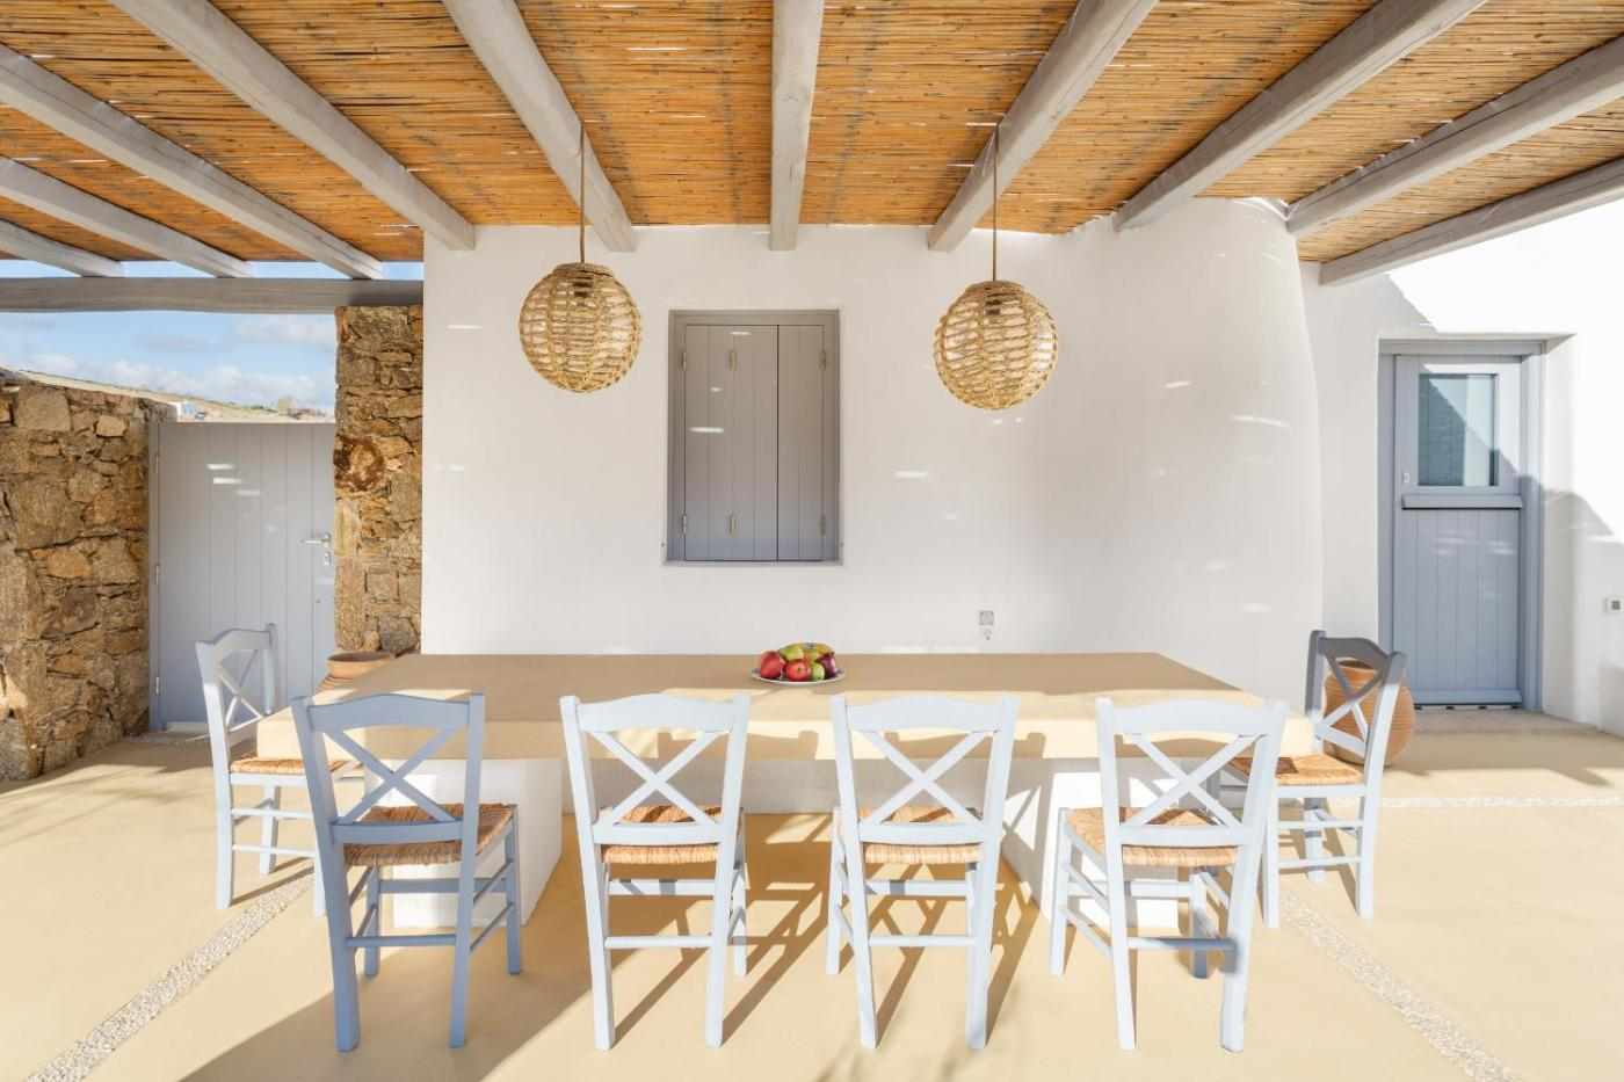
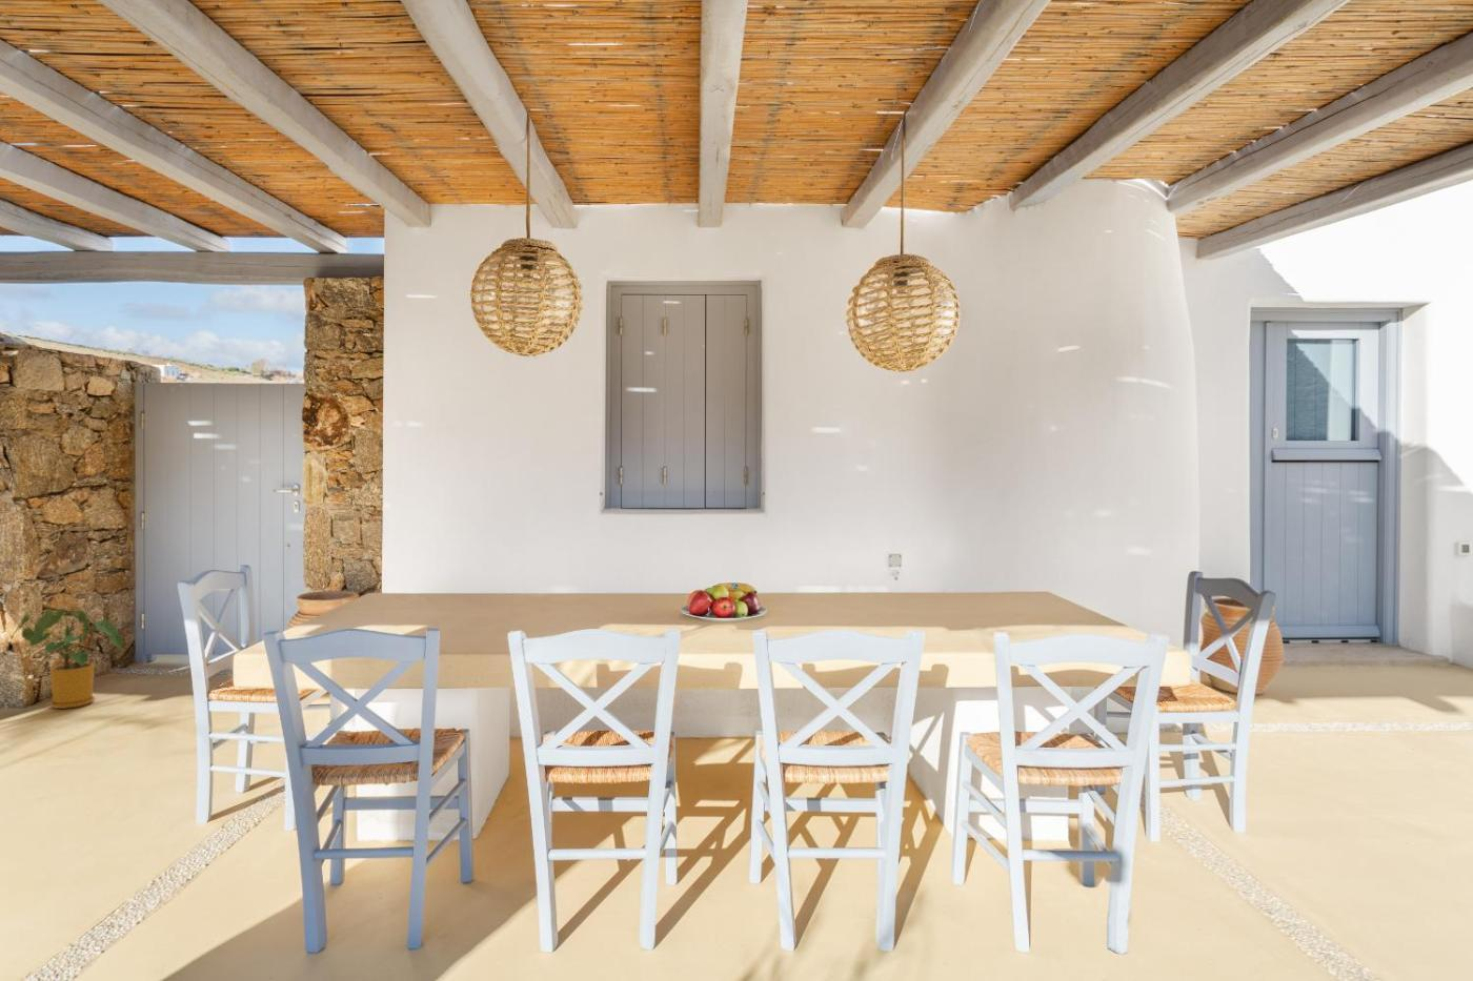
+ house plant (67, 657)
